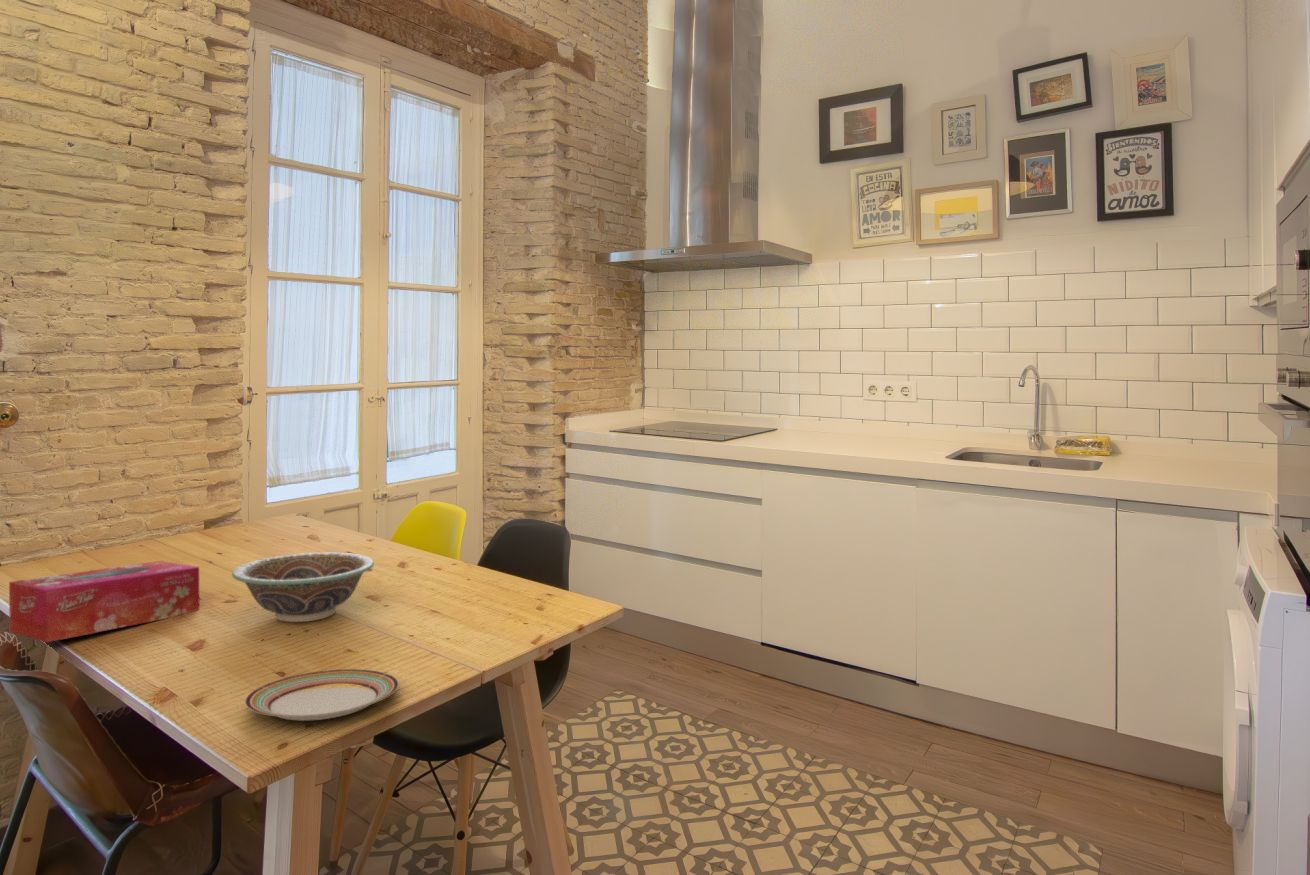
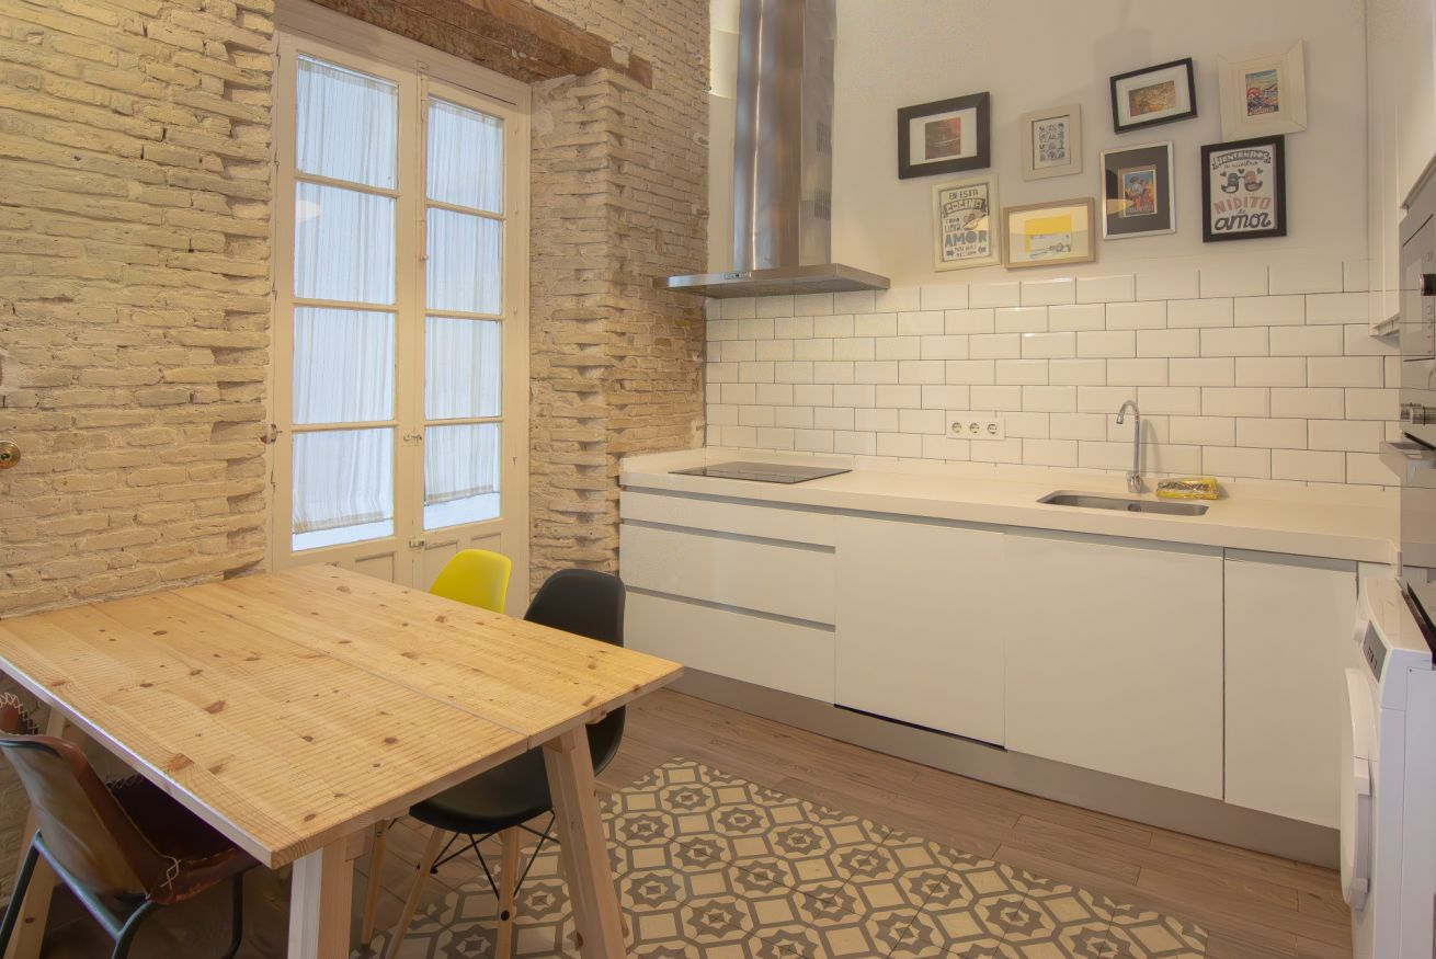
- tissue box (109, 597)
- decorative bowl (305, 589)
- plate (324, 696)
